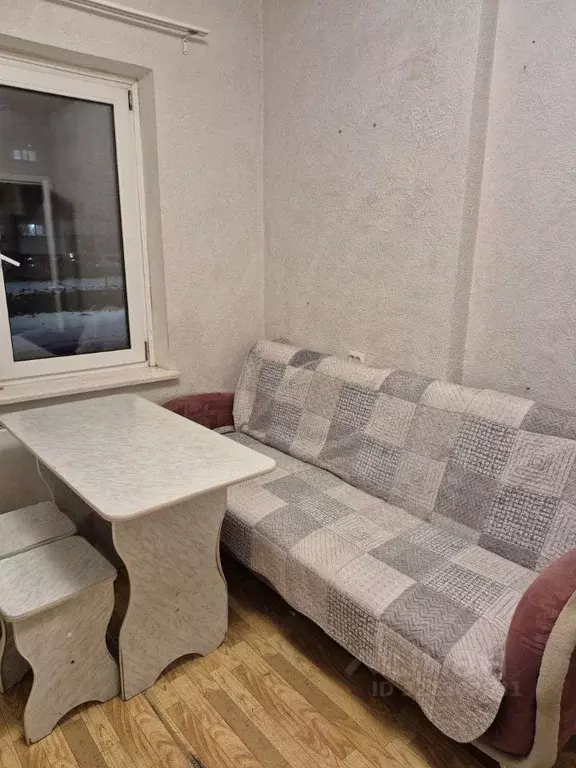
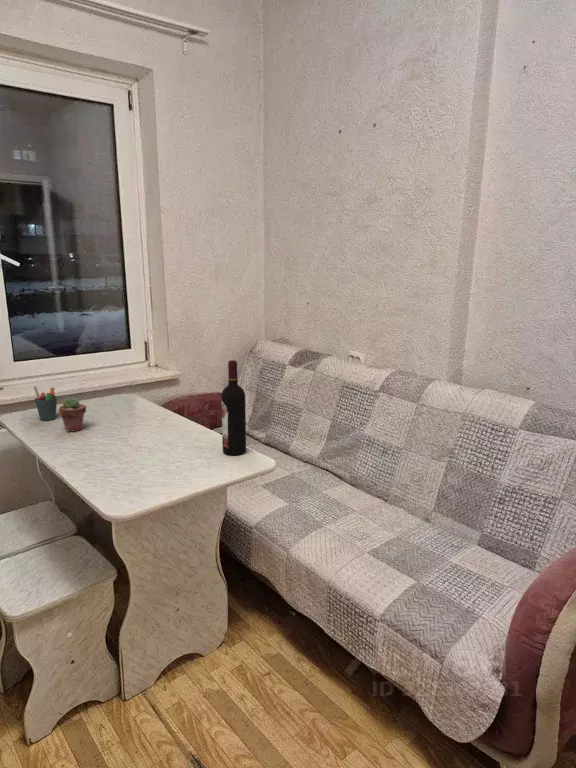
+ pen holder (46, 402)
+ potted succulent (72, 413)
+ wine bottle (233, 407)
